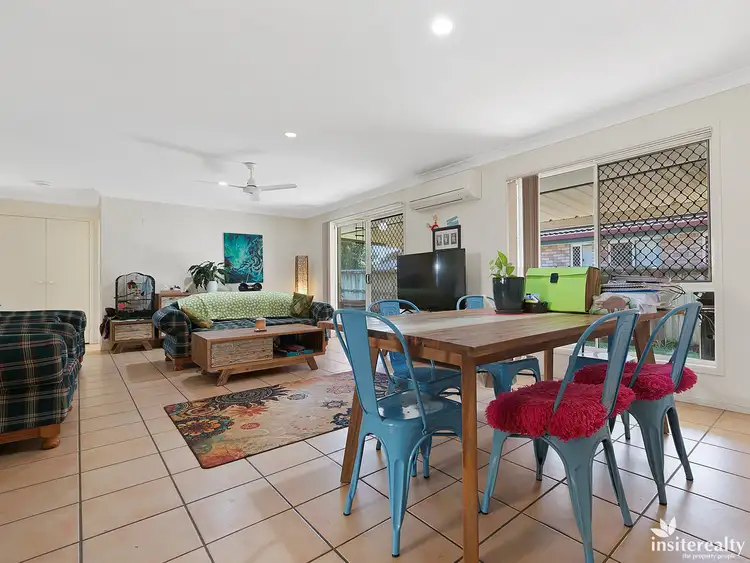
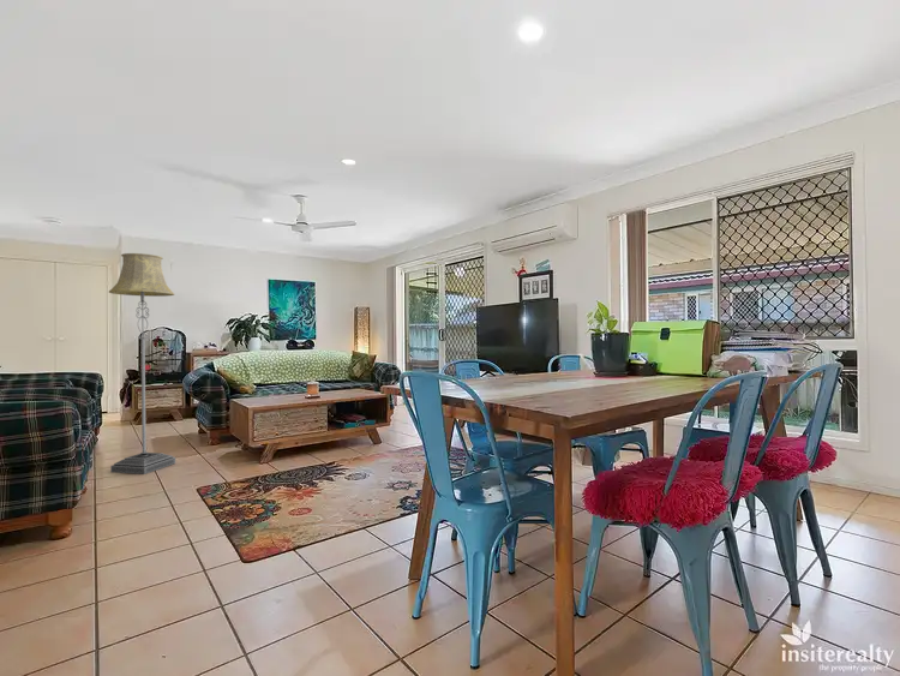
+ floor lamp (143, 361)
